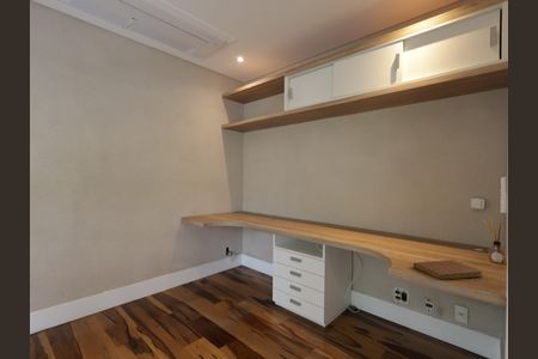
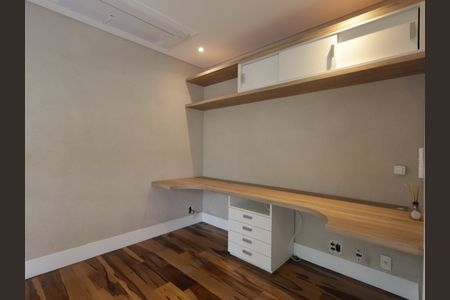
- notebook (446, 268)
